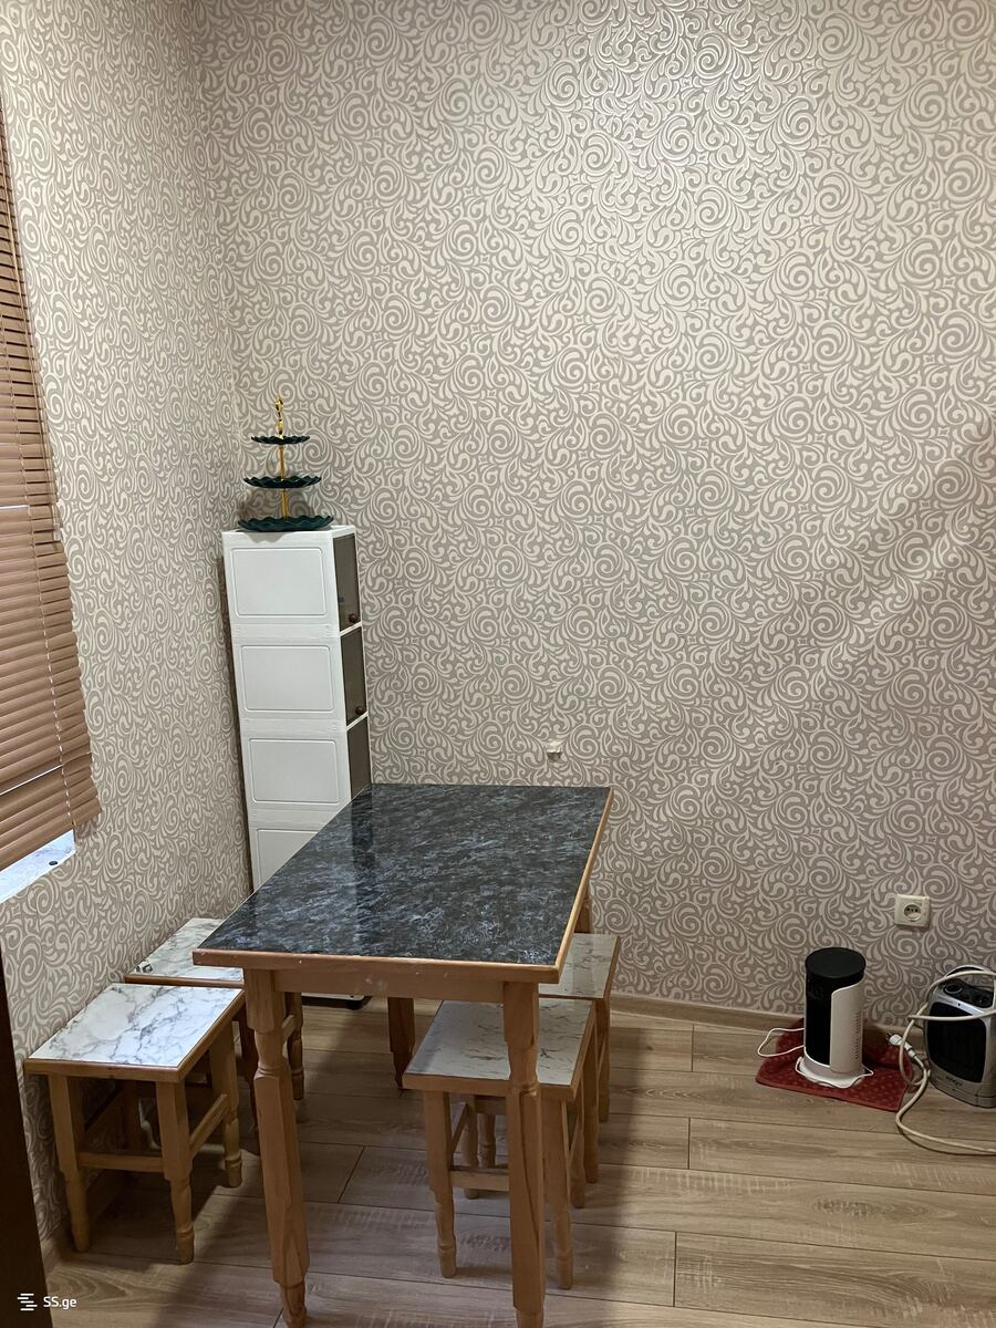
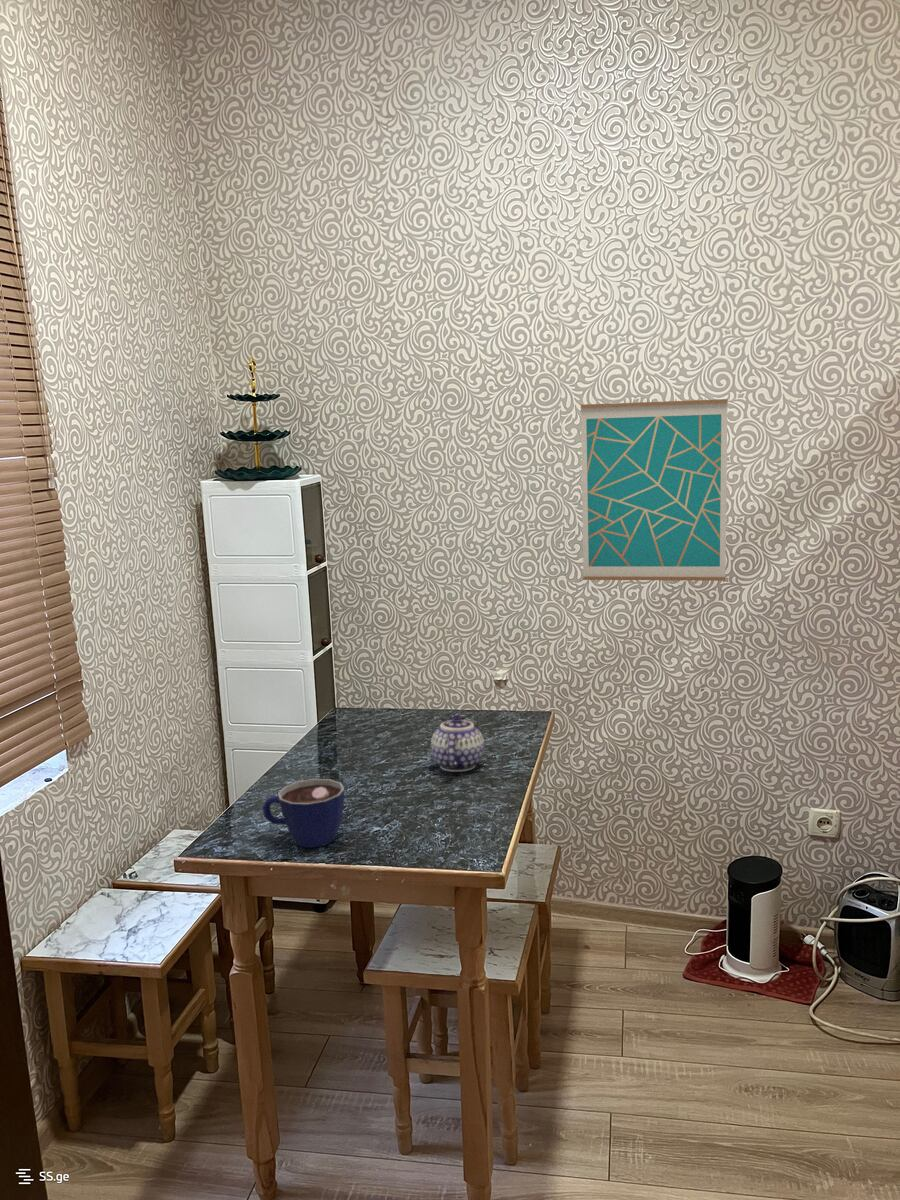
+ wall art (653, 492)
+ cup (302, 813)
+ teapot (457, 740)
